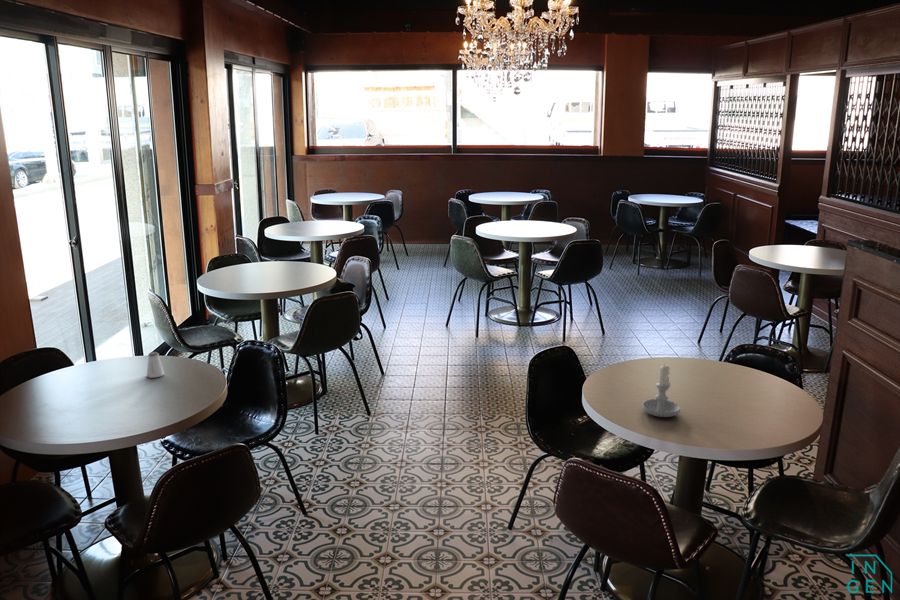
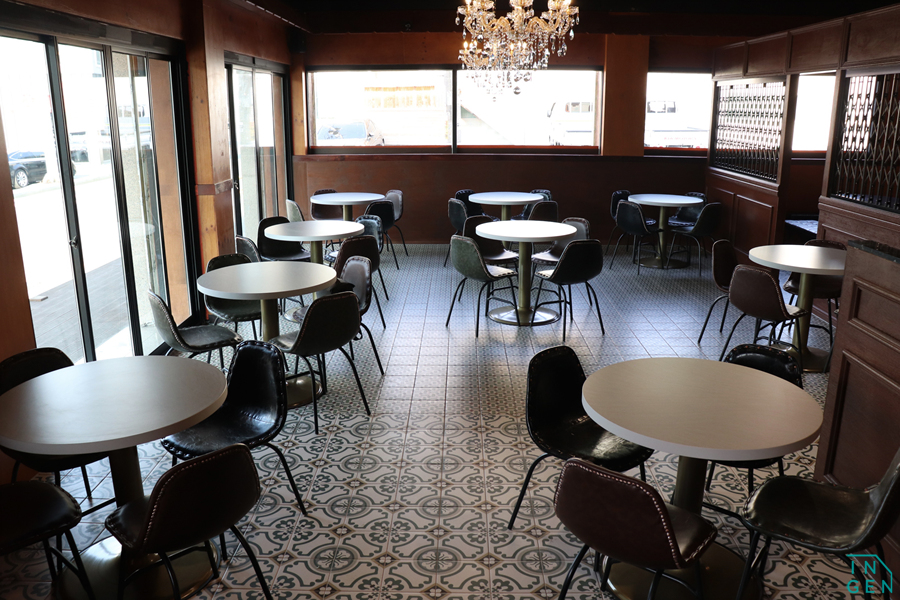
- saltshaker (154, 364)
- candle (662, 388)
